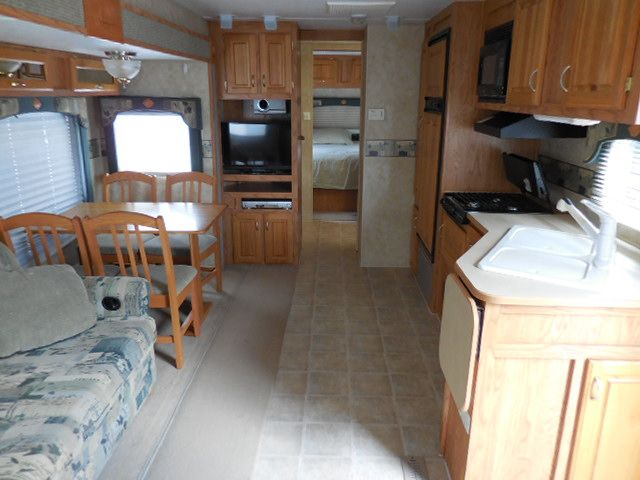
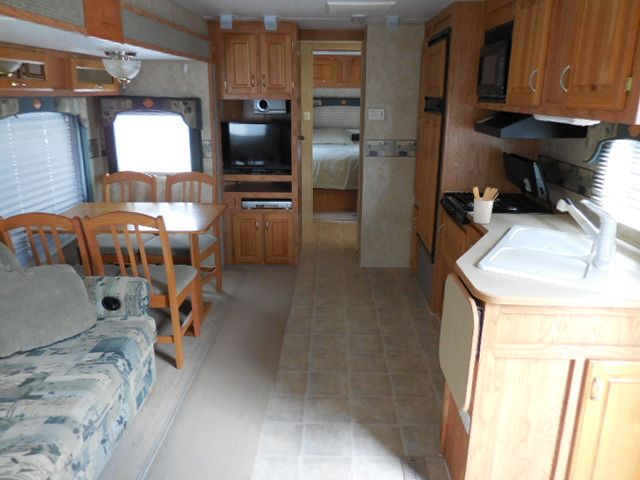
+ utensil holder (485, 204)
